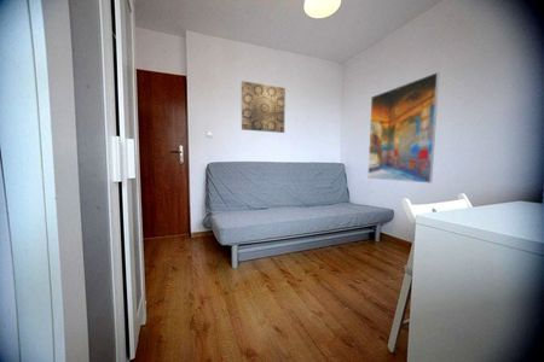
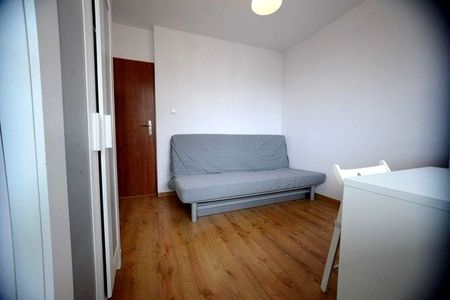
- wall art (264, 107)
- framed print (397, 134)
